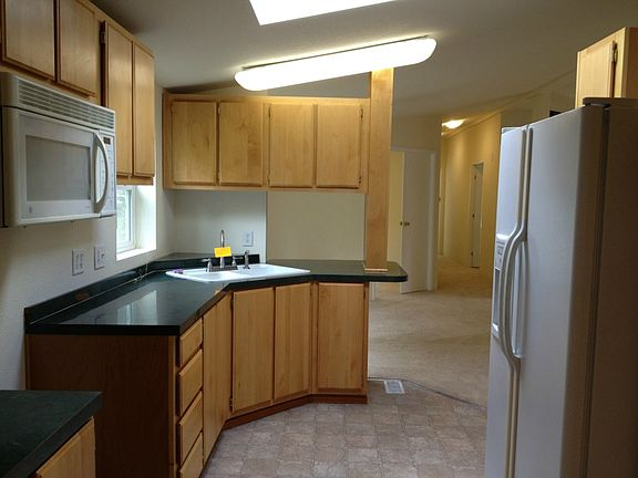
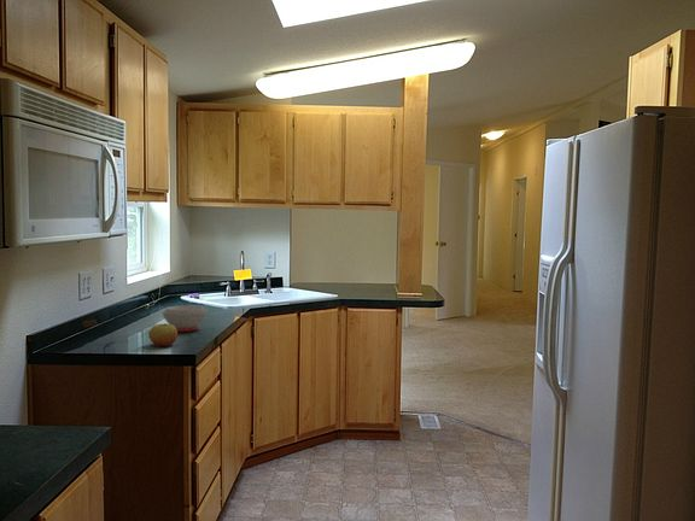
+ soup bowl (185, 318)
+ apple (163, 333)
